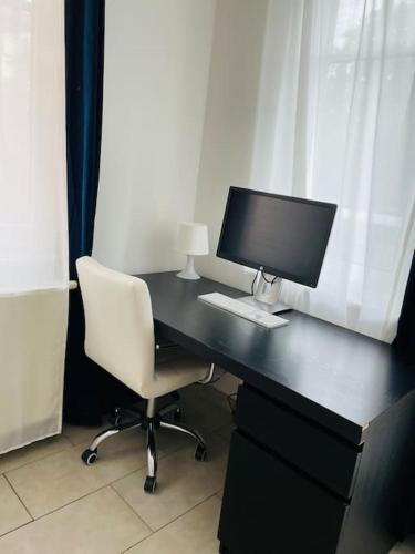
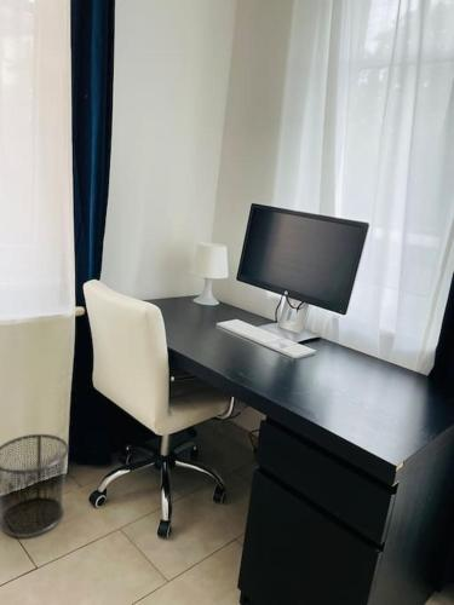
+ waste bin (31, 484)
